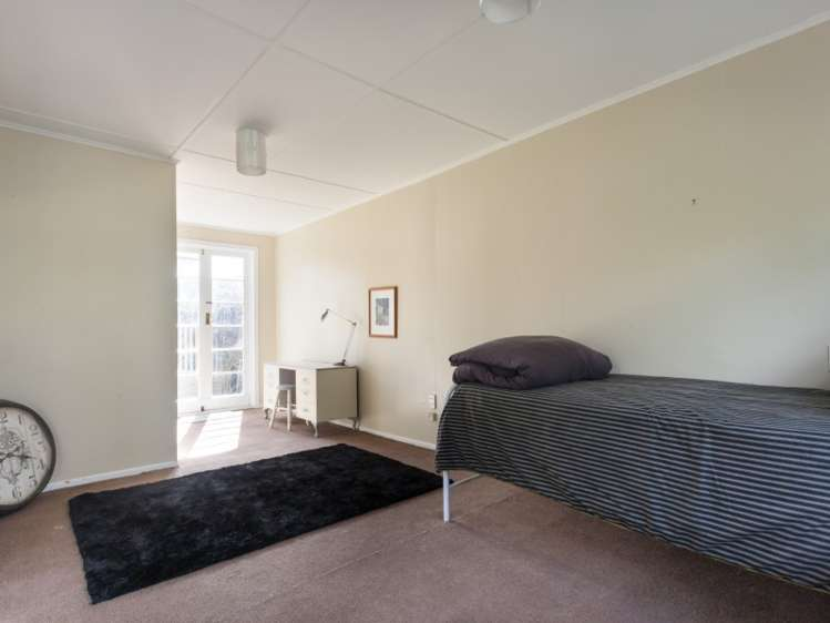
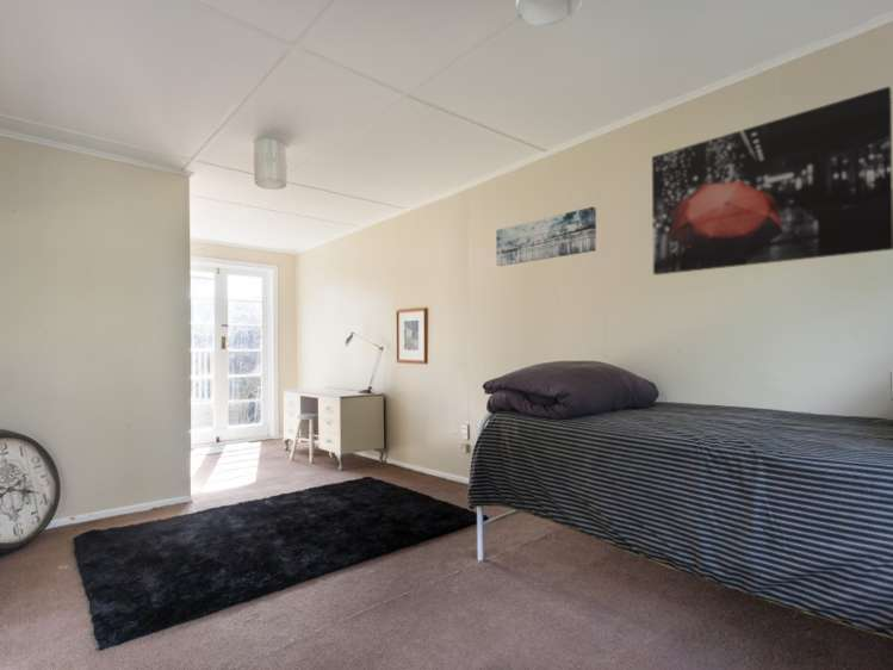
+ wall art (541, 238)
+ wall art (754, 196)
